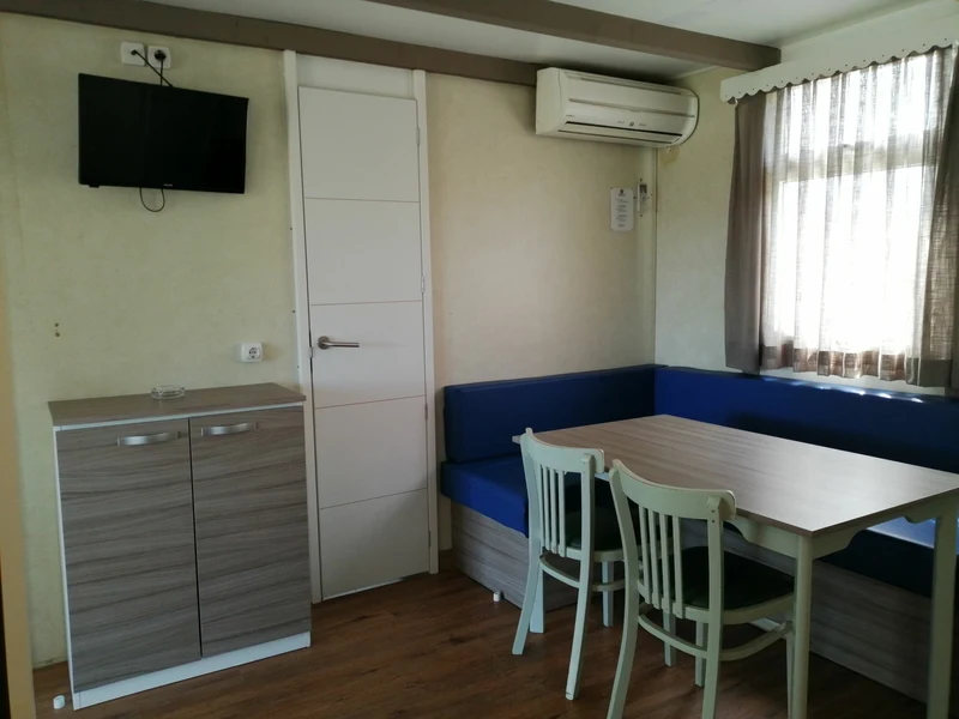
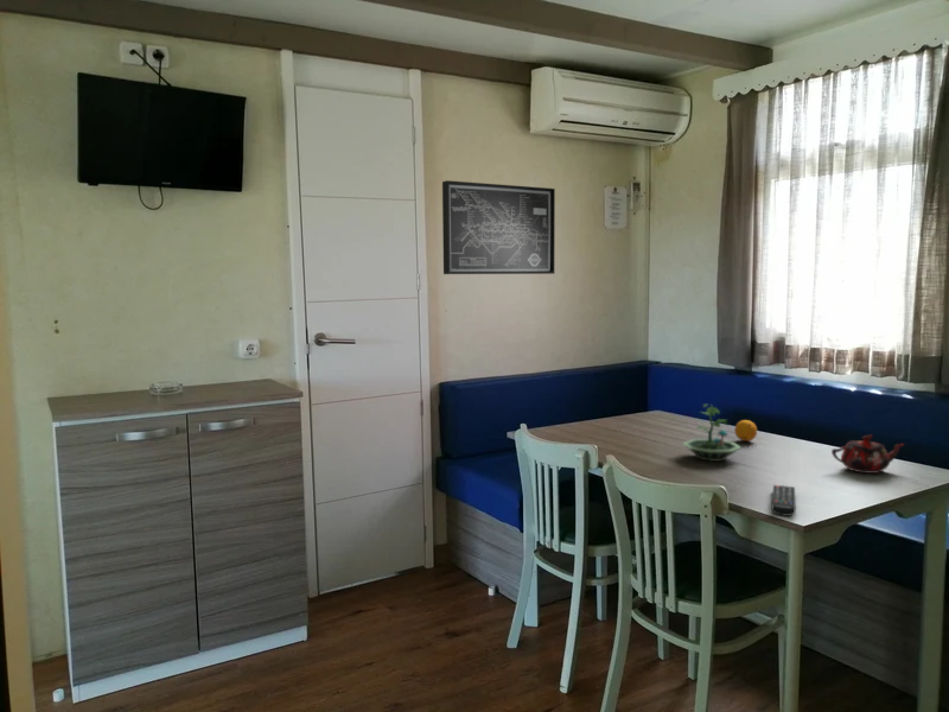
+ terrarium (712, 414)
+ wall art (501, 229)
+ teapot (867, 452)
+ fruit (745, 431)
+ remote control (783, 498)
